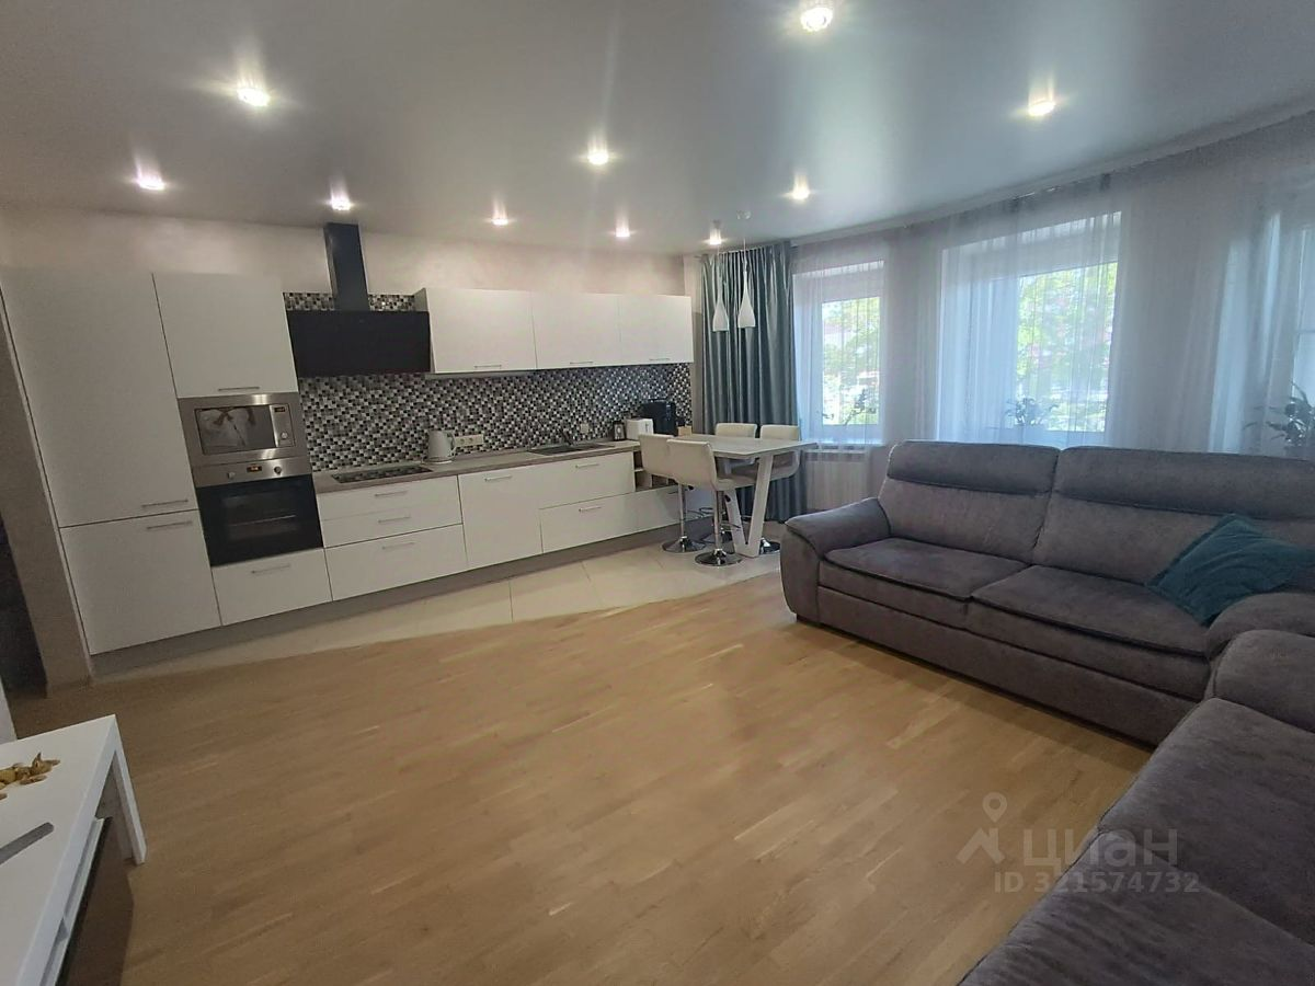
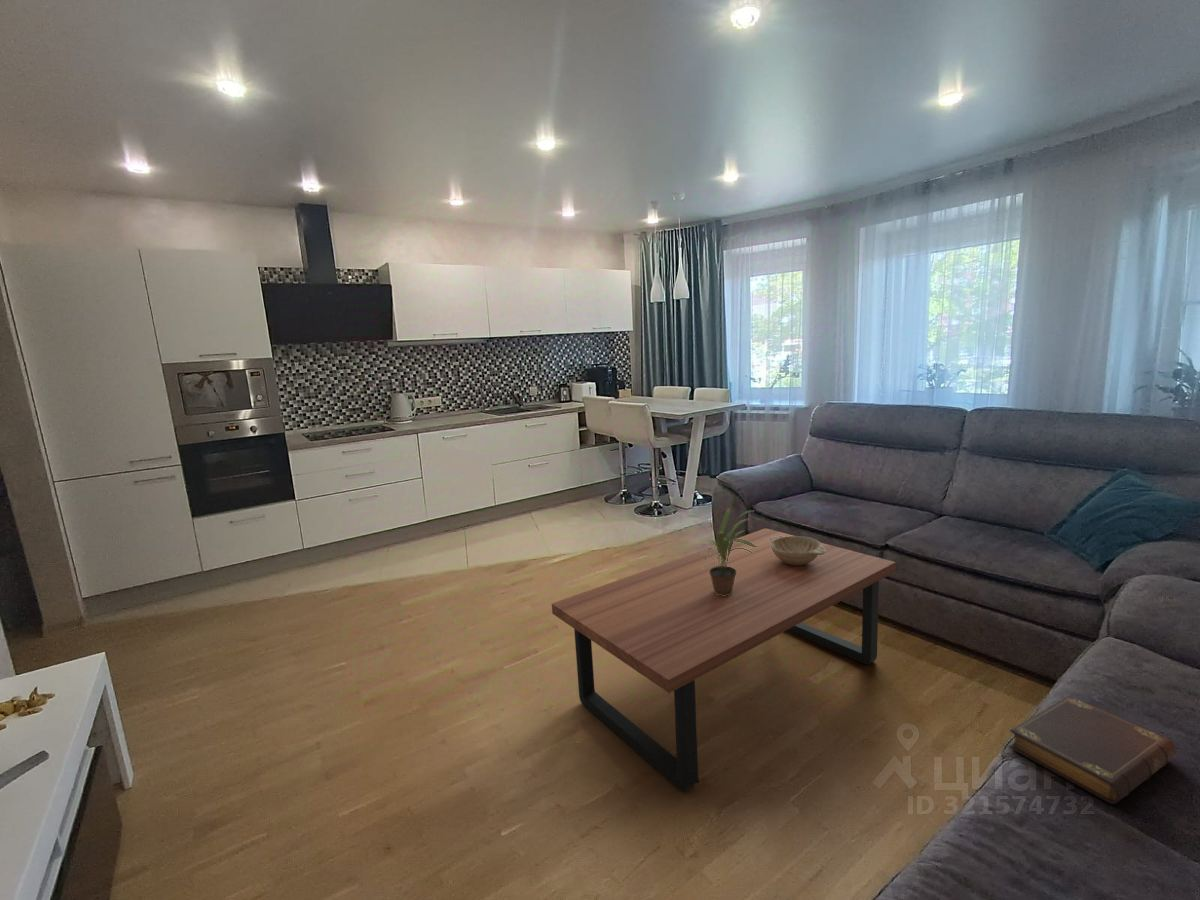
+ potted plant (719, 550)
+ decorative bowl (795, 551)
+ coffee table (732, 632)
+ book (1091, 745)
